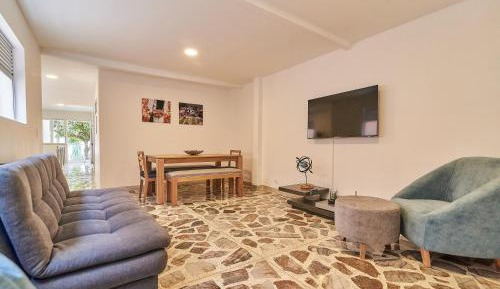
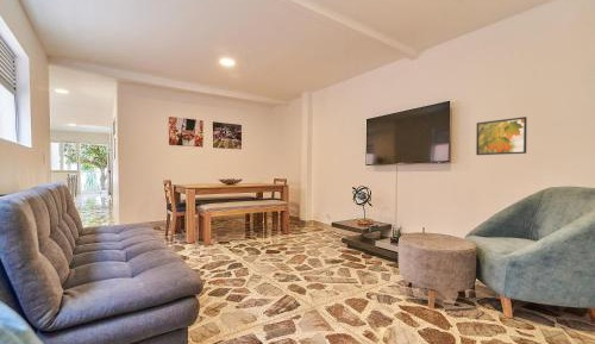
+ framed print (500, 137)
